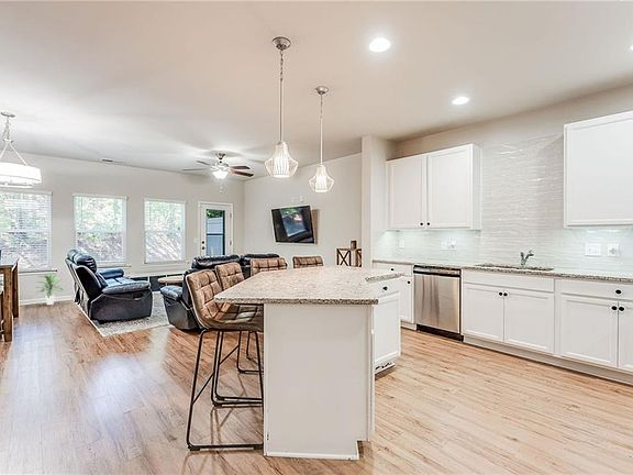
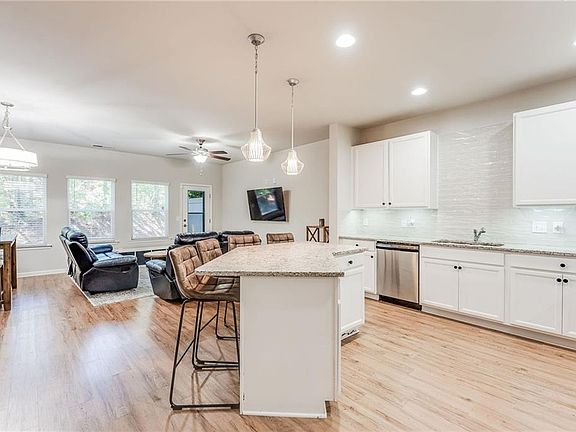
- indoor plant (48, 288)
